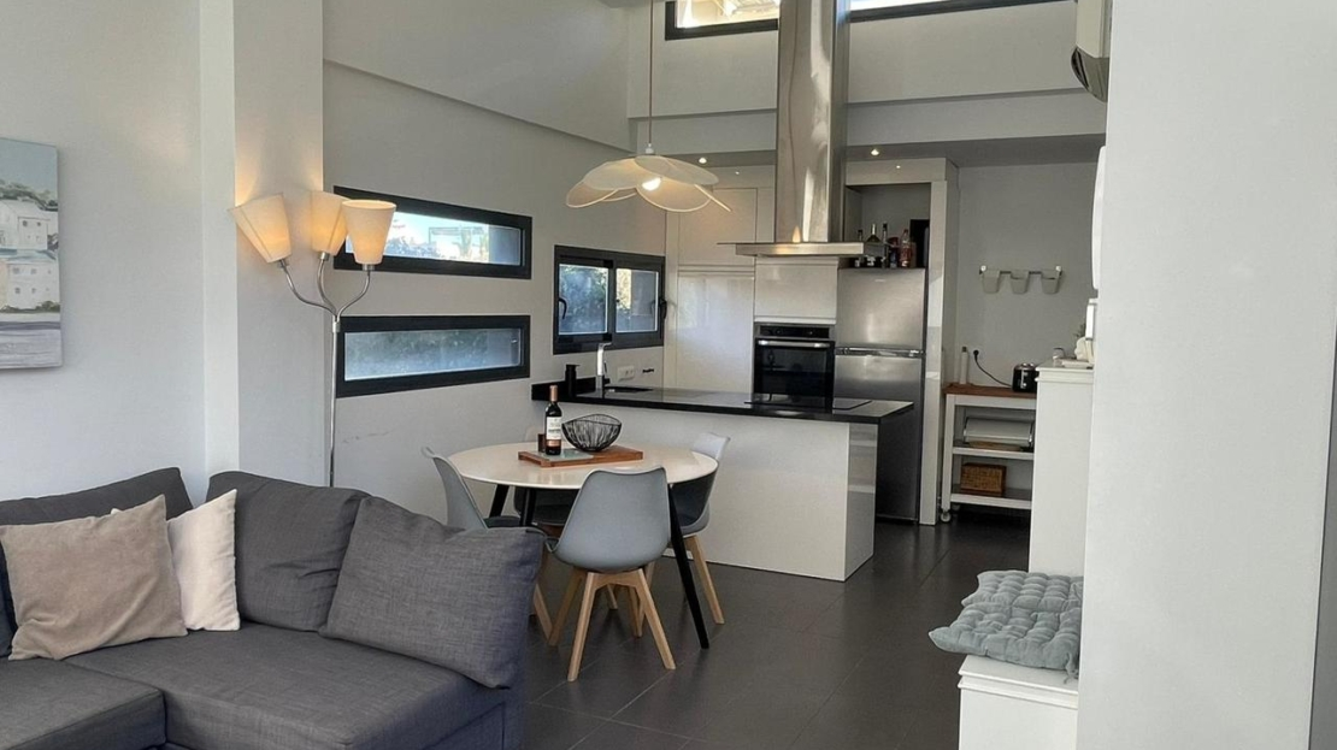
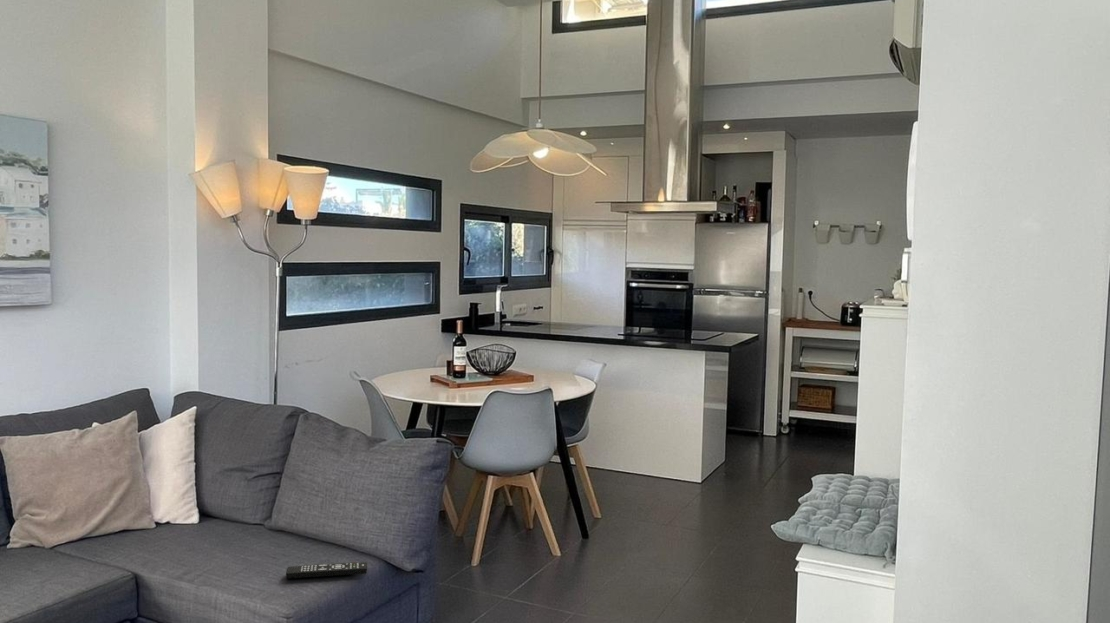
+ remote control (327, 570)
